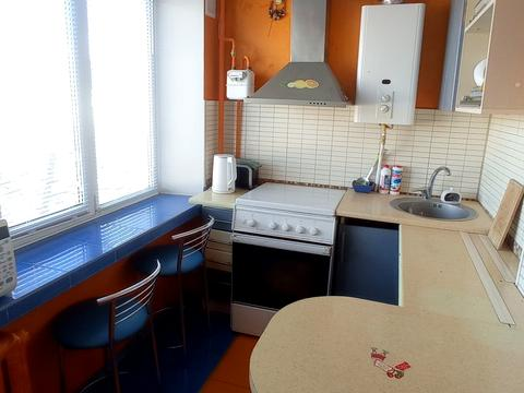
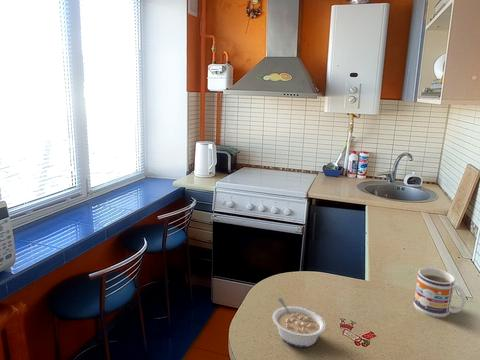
+ mug (437, 293)
+ legume (296, 325)
